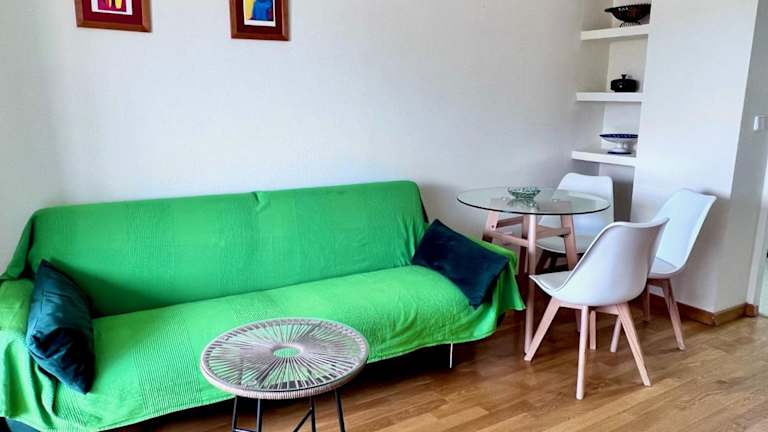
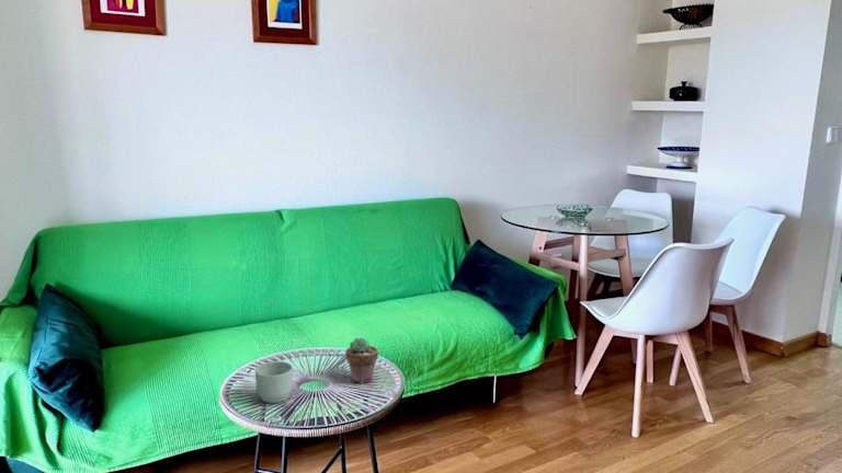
+ potted succulent (362, 358)
+ mug (274, 380)
